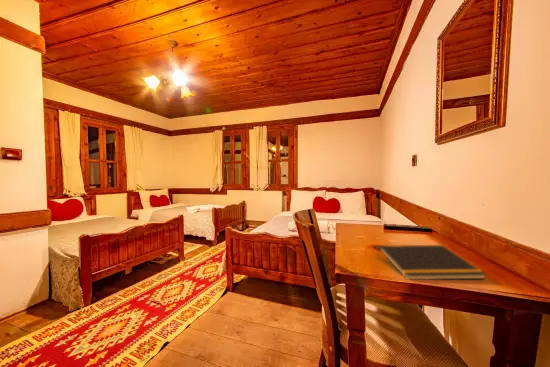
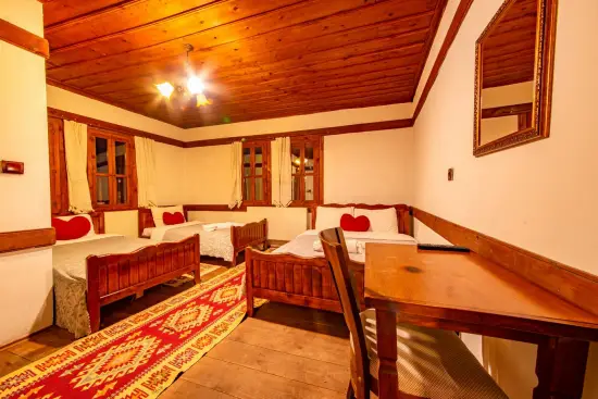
- notepad (426, 260)
